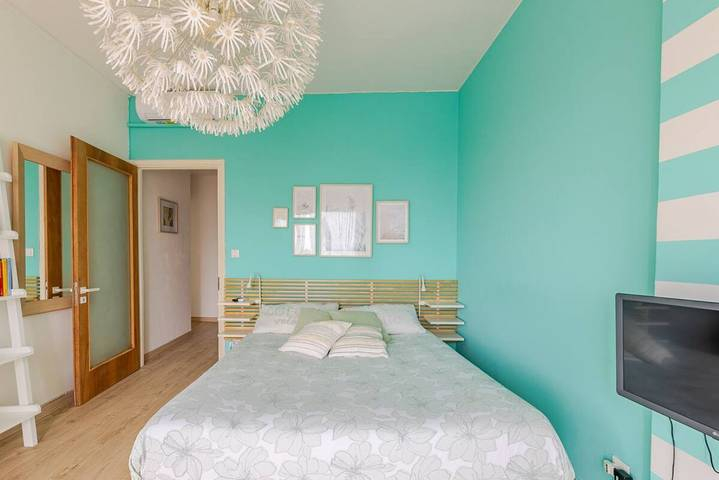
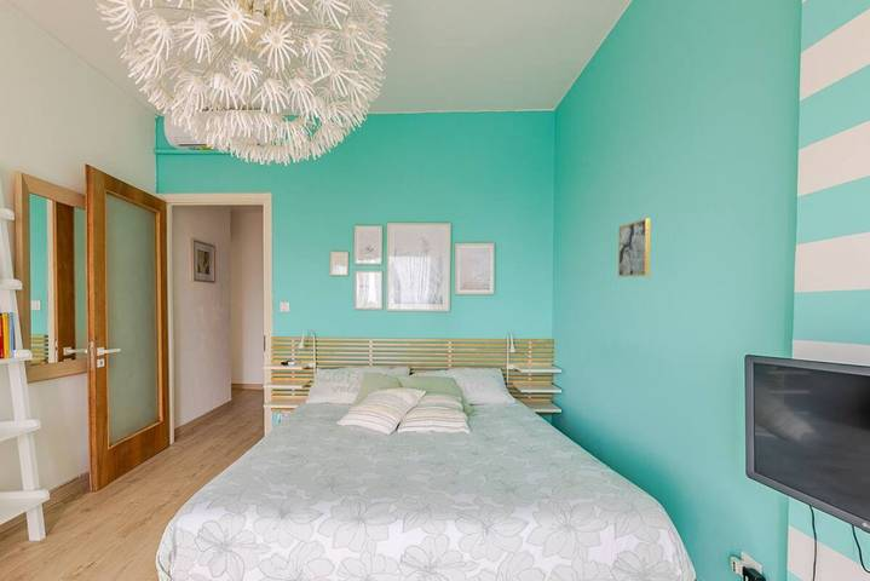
+ wall art (633, 249)
